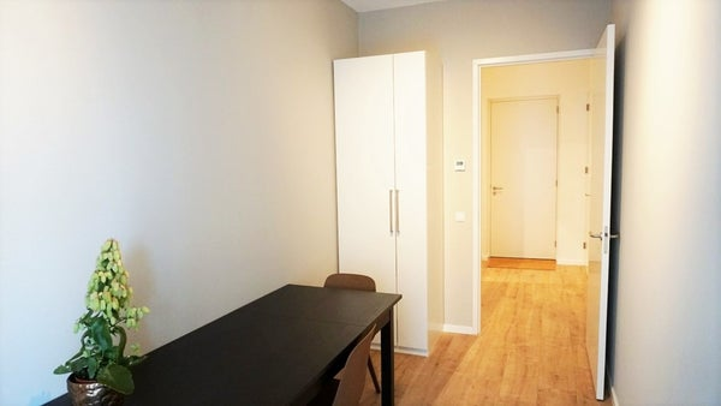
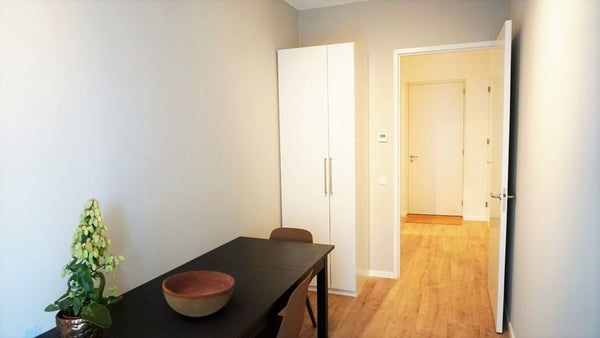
+ bowl (199, 296)
